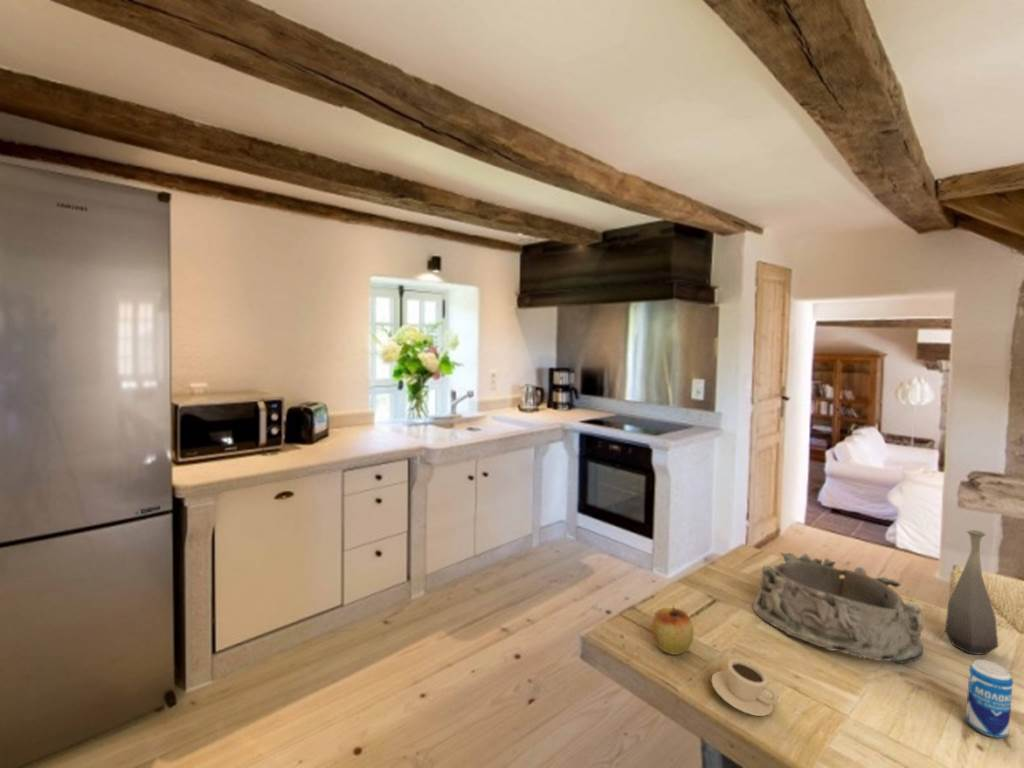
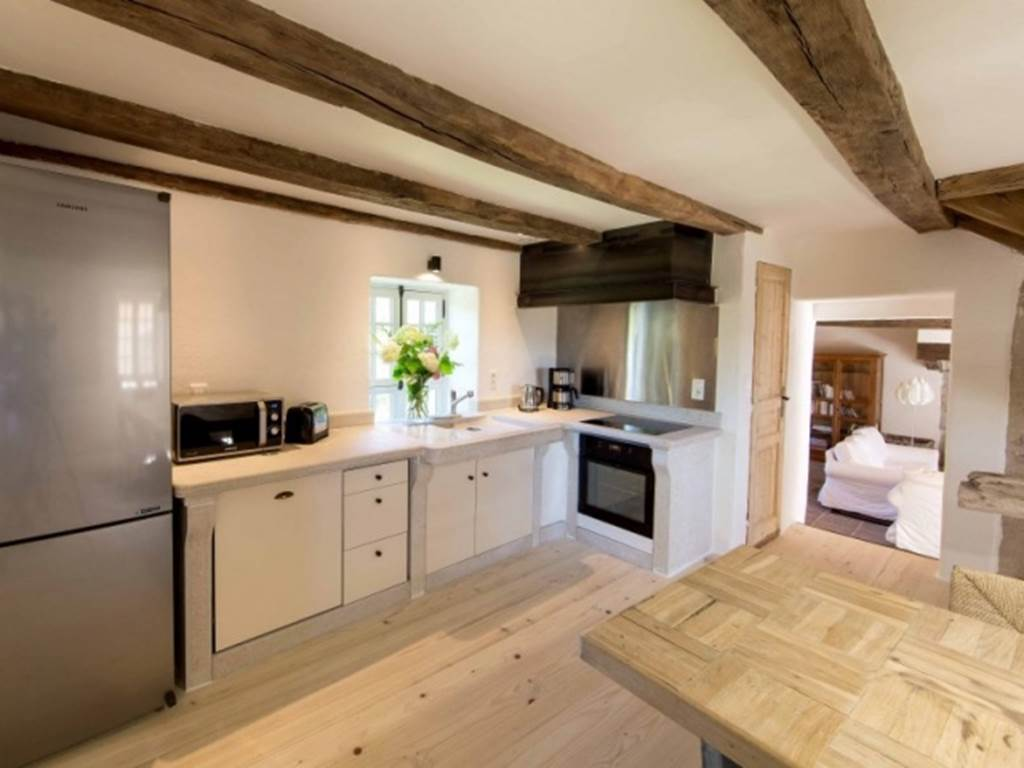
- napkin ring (831, 598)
- apple (672, 627)
- bottle (971, 590)
- beverage can (988, 698)
- cup (744, 683)
